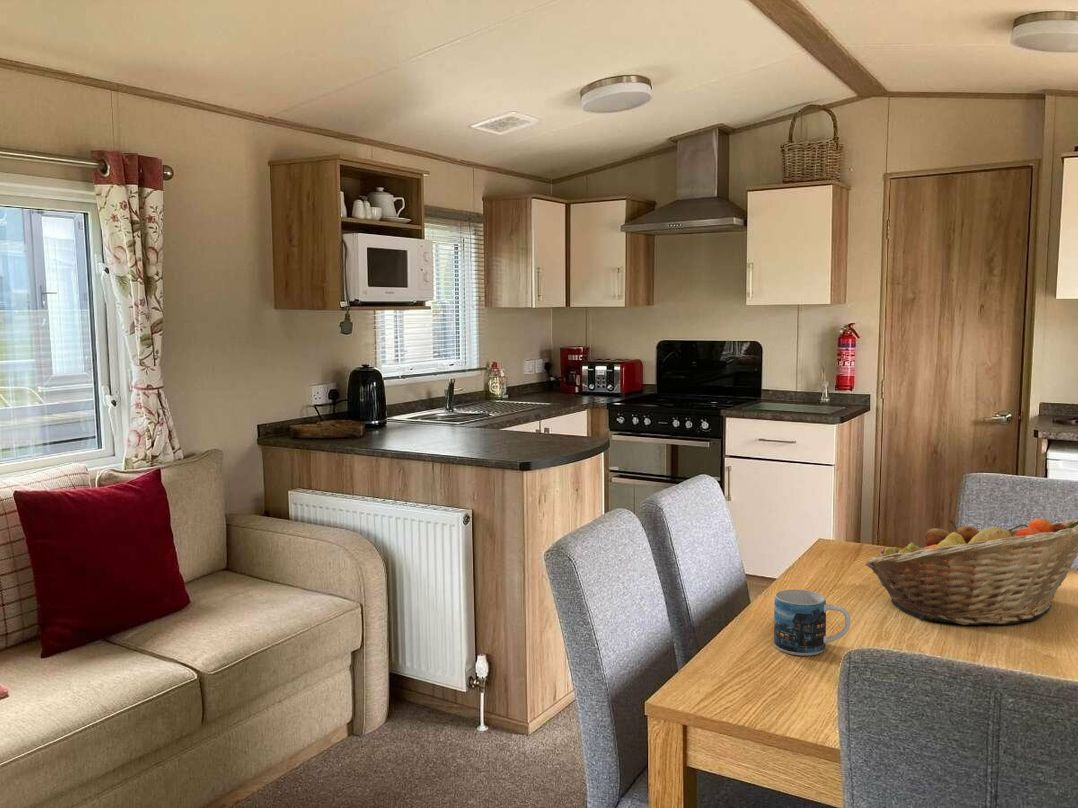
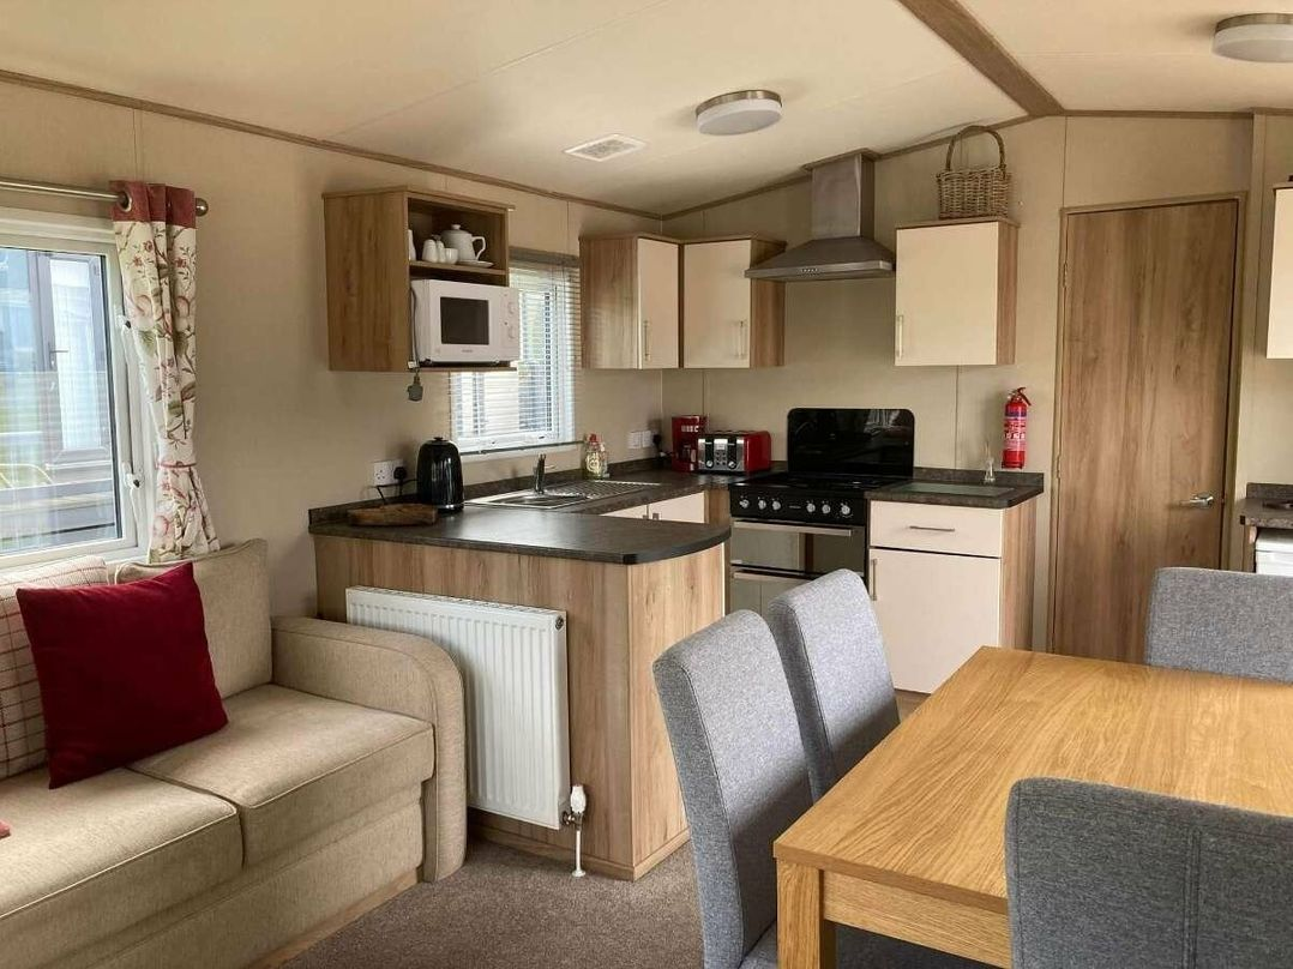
- fruit basket (978, 560)
- mug (811, 624)
